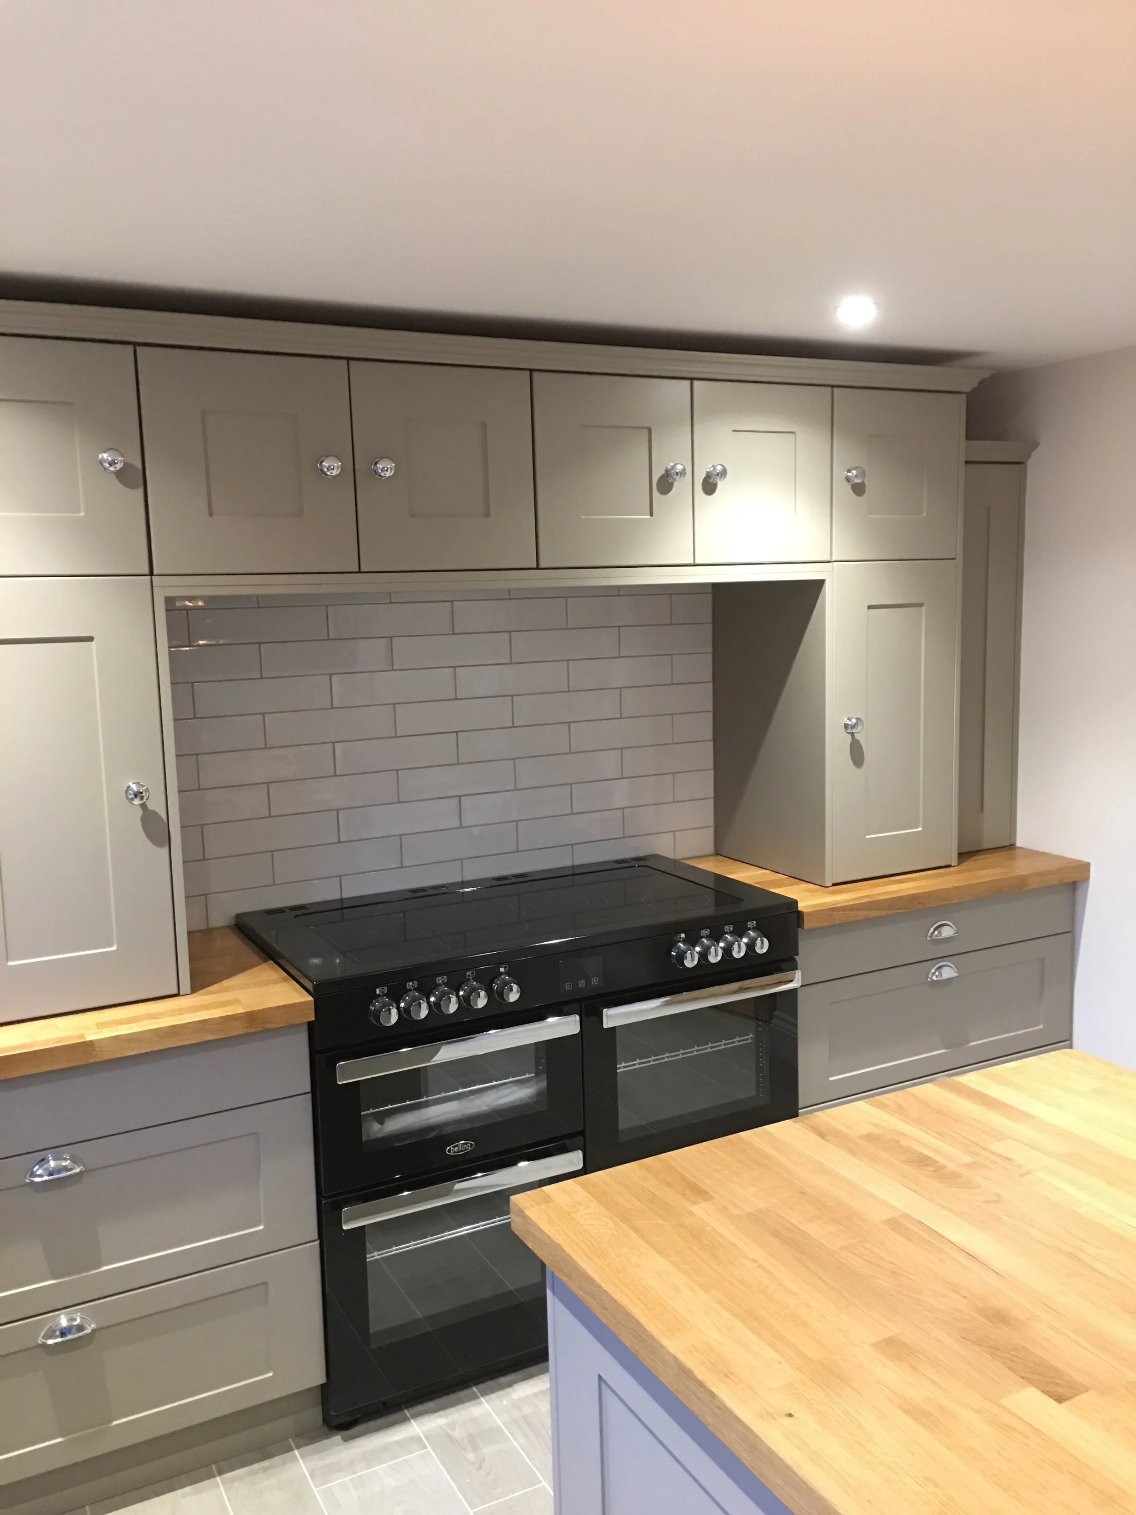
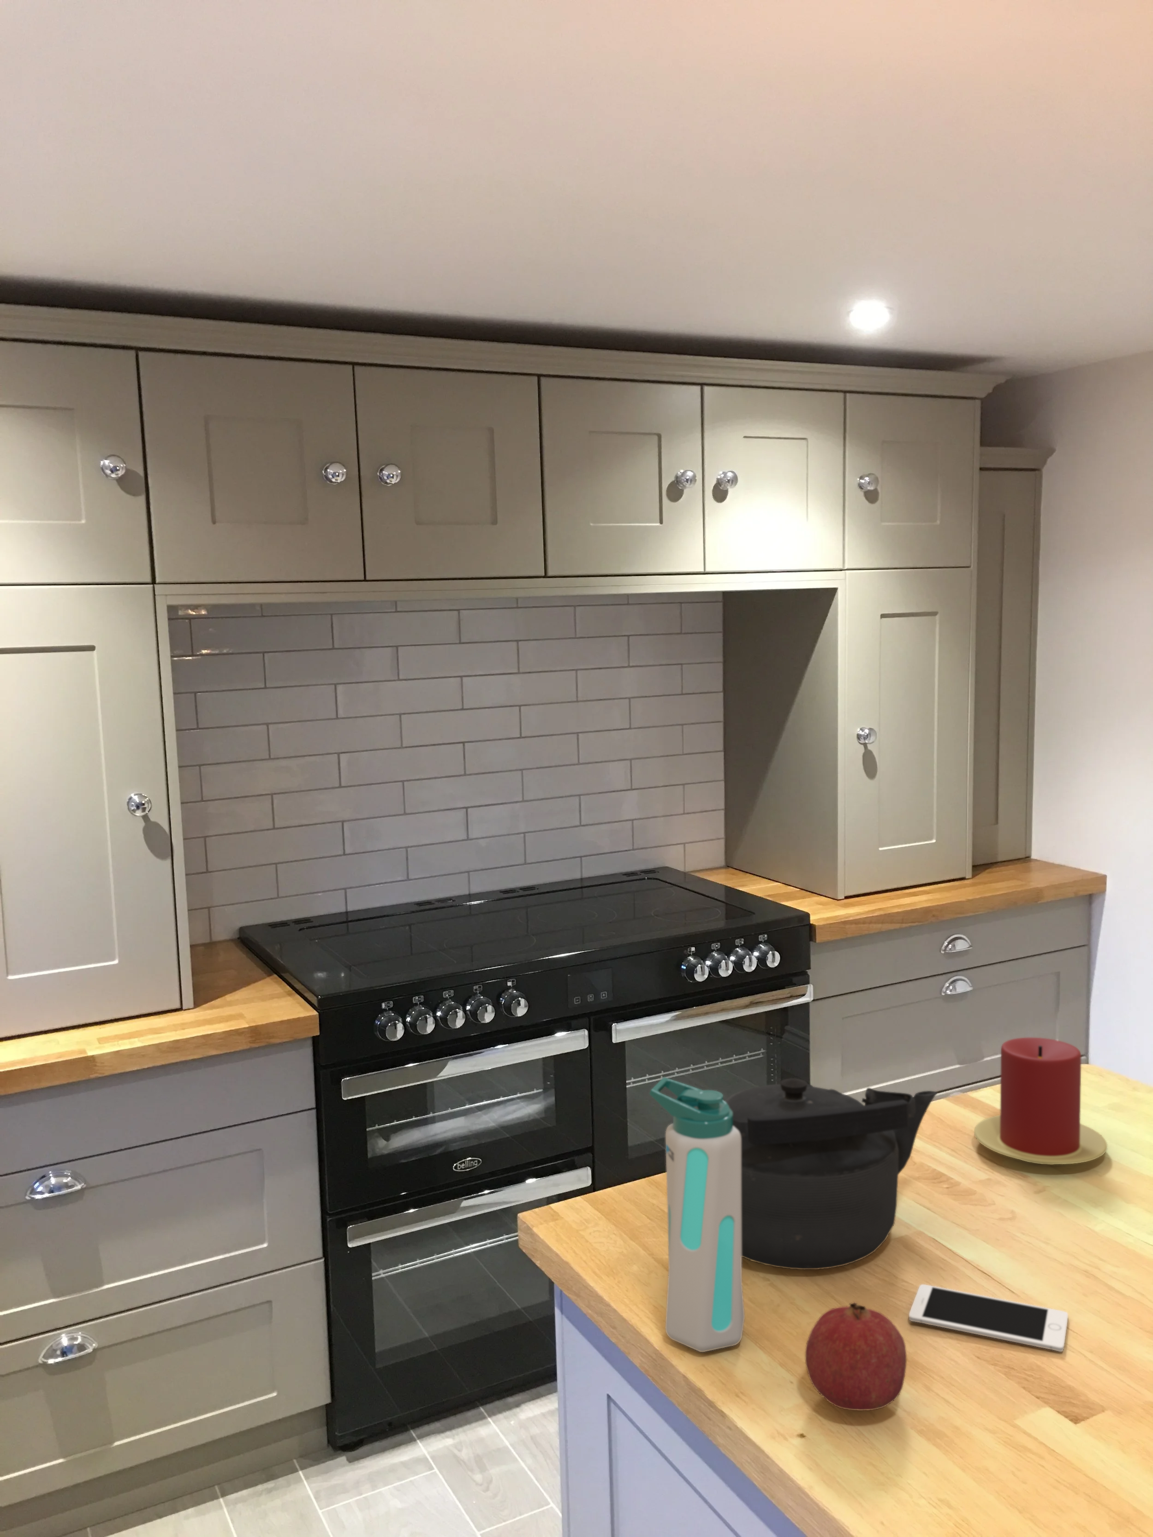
+ water bottle (698, 1211)
+ fruit (856, 1353)
+ cell phone (988, 1317)
+ candle (1040, 1099)
+ kettle (802, 1155)
